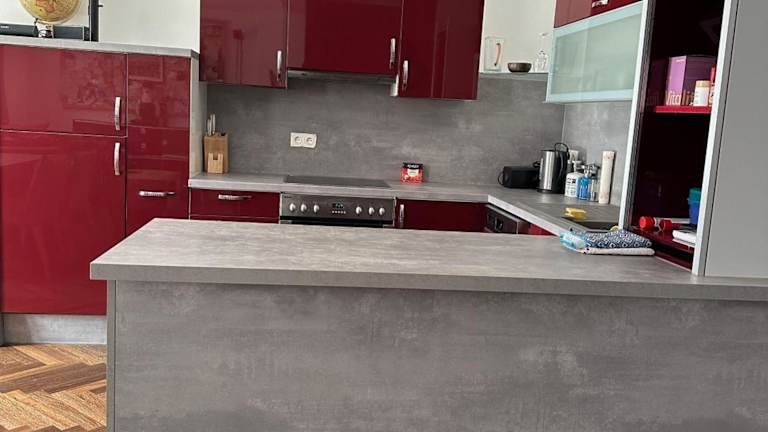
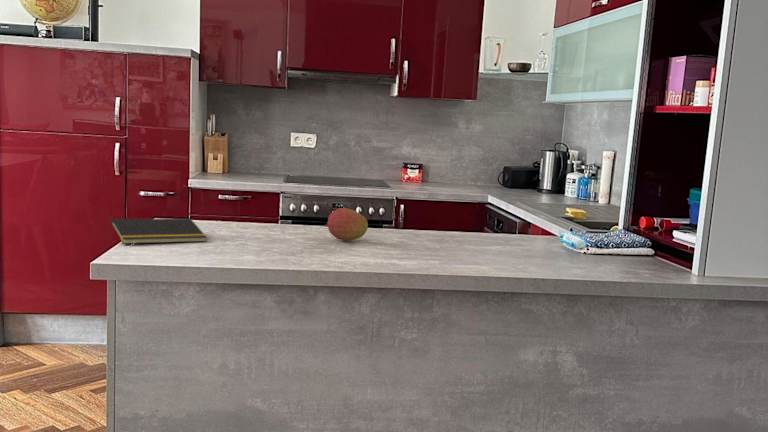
+ fruit (346, 224)
+ notepad (158, 230)
